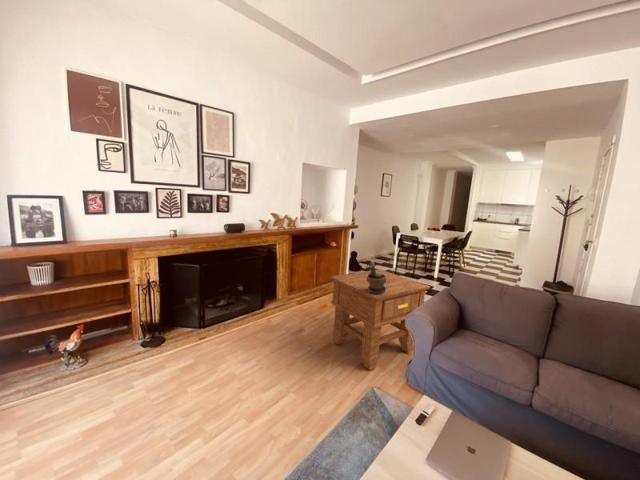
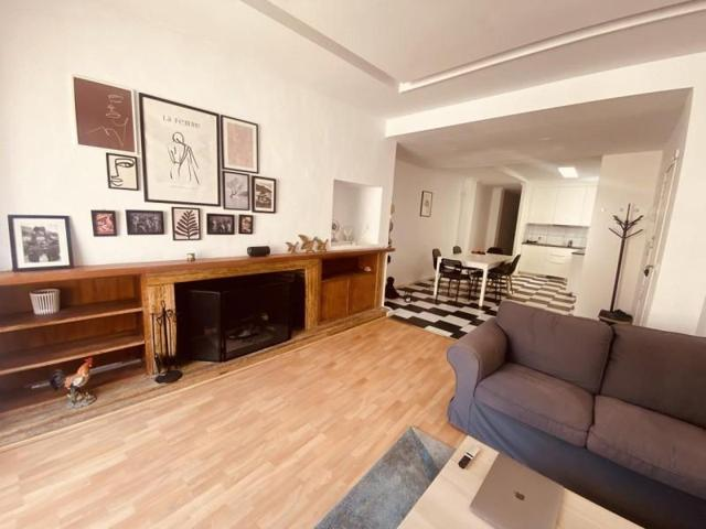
- potted plant (377, 276)
- side table (375, 314)
